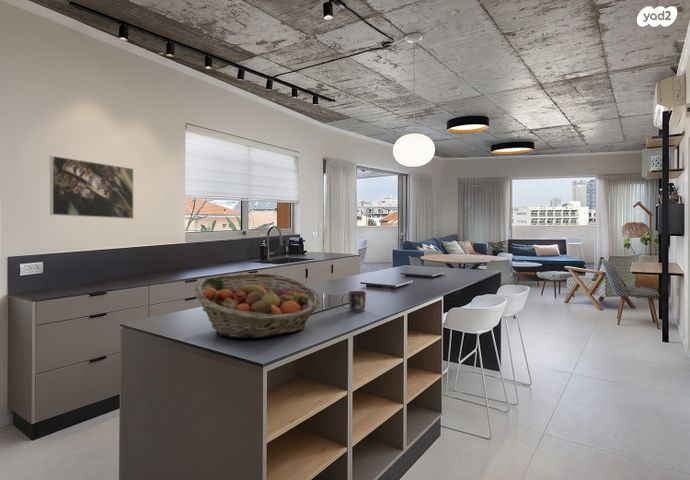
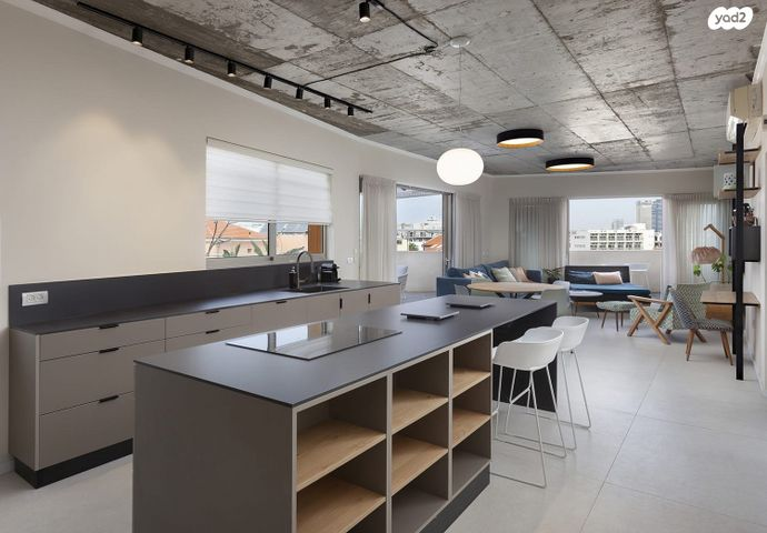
- mug (353, 301)
- fruit basket (259, 302)
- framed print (95, 189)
